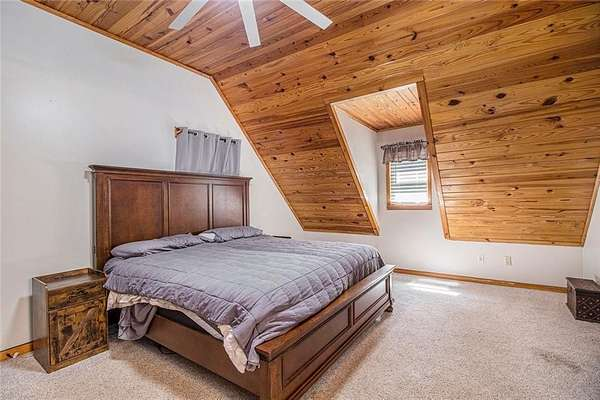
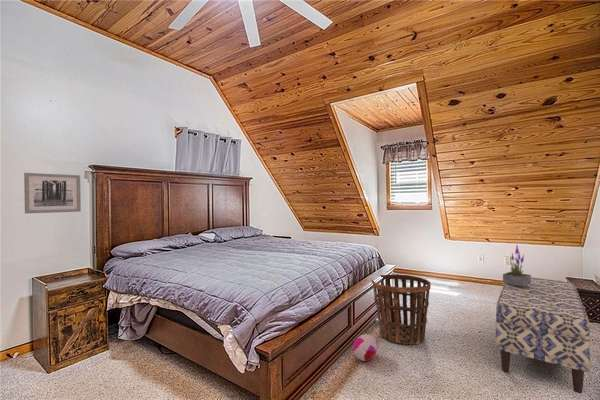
+ basket (400, 307)
+ bench (539, 322)
+ wall art (54, 193)
+ plush toy (365, 347)
+ potted plant (516, 264)
